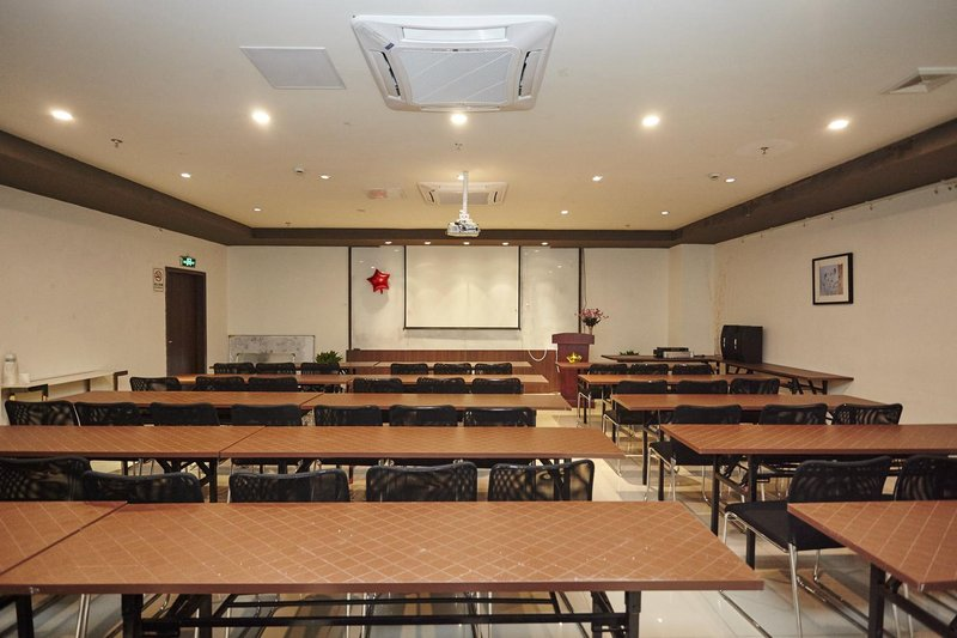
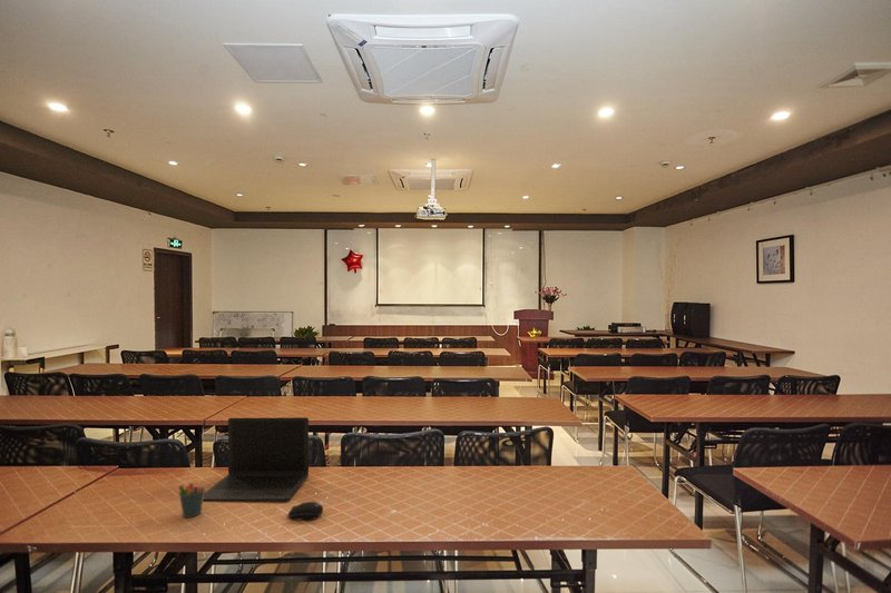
+ pen holder (192, 496)
+ computer mouse (305, 510)
+ laptop (256, 456)
